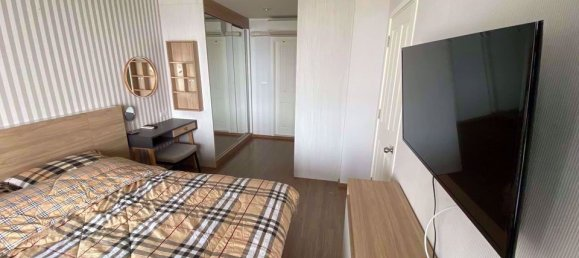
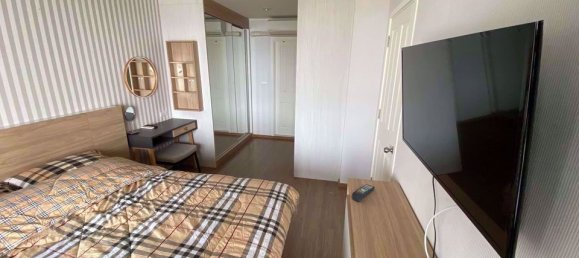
+ remote control (363, 191)
